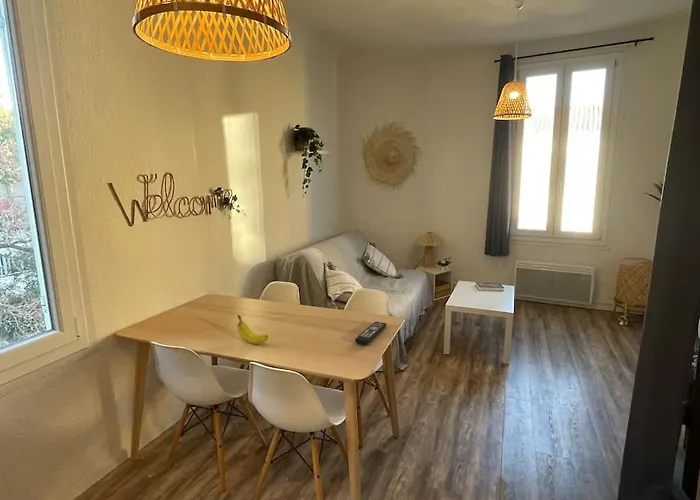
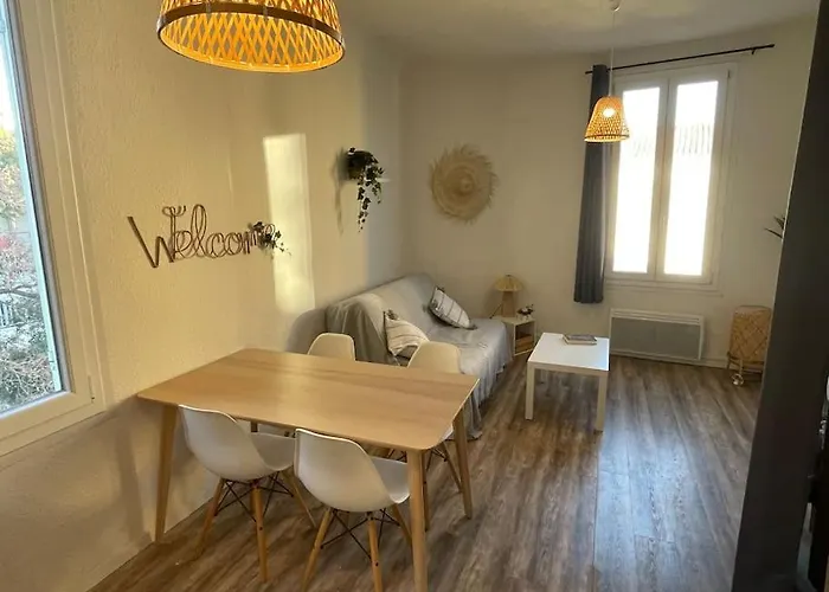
- remote control (371, 332)
- fruit (251, 331)
